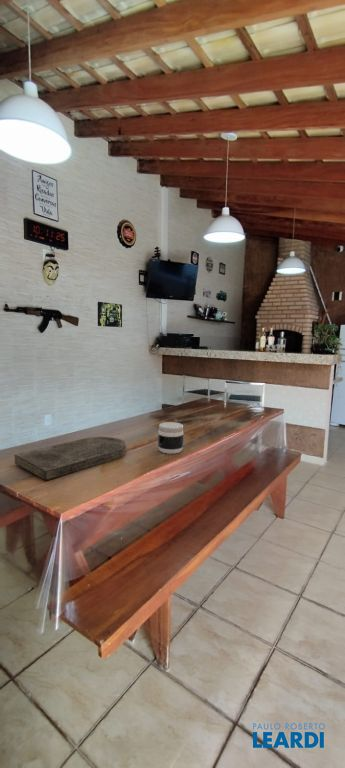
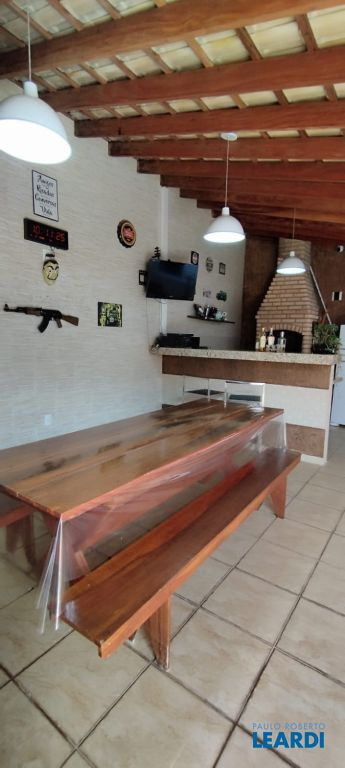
- cutting board (79, 453)
- jar (170, 437)
